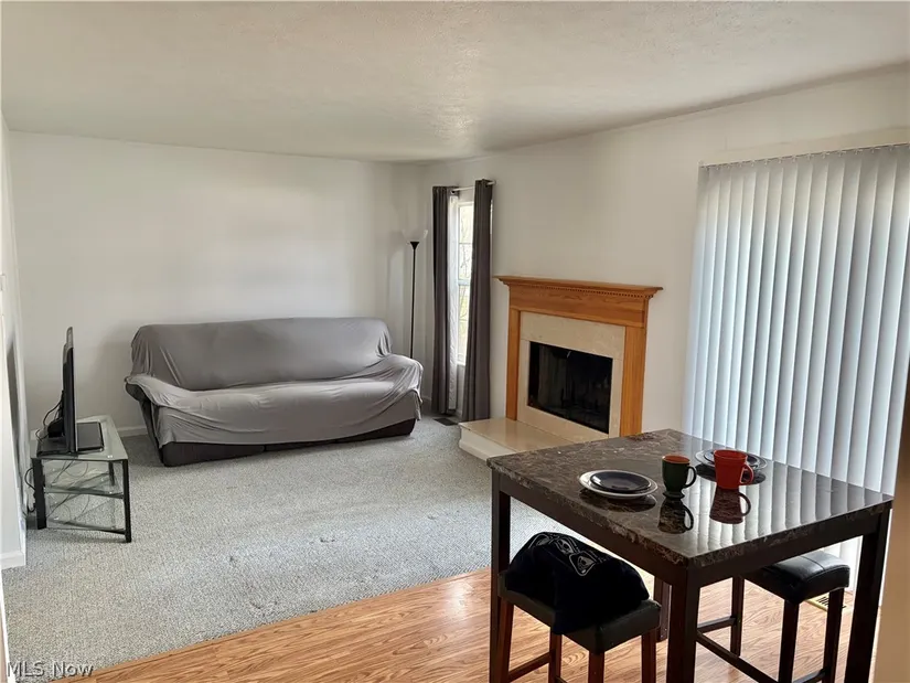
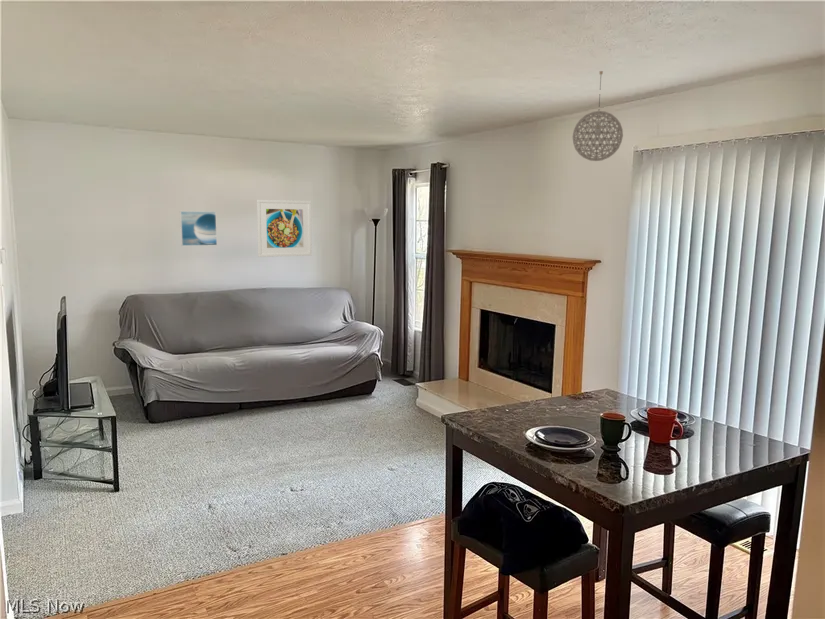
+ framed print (284, 228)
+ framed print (198, 228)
+ pendant light (598, 116)
